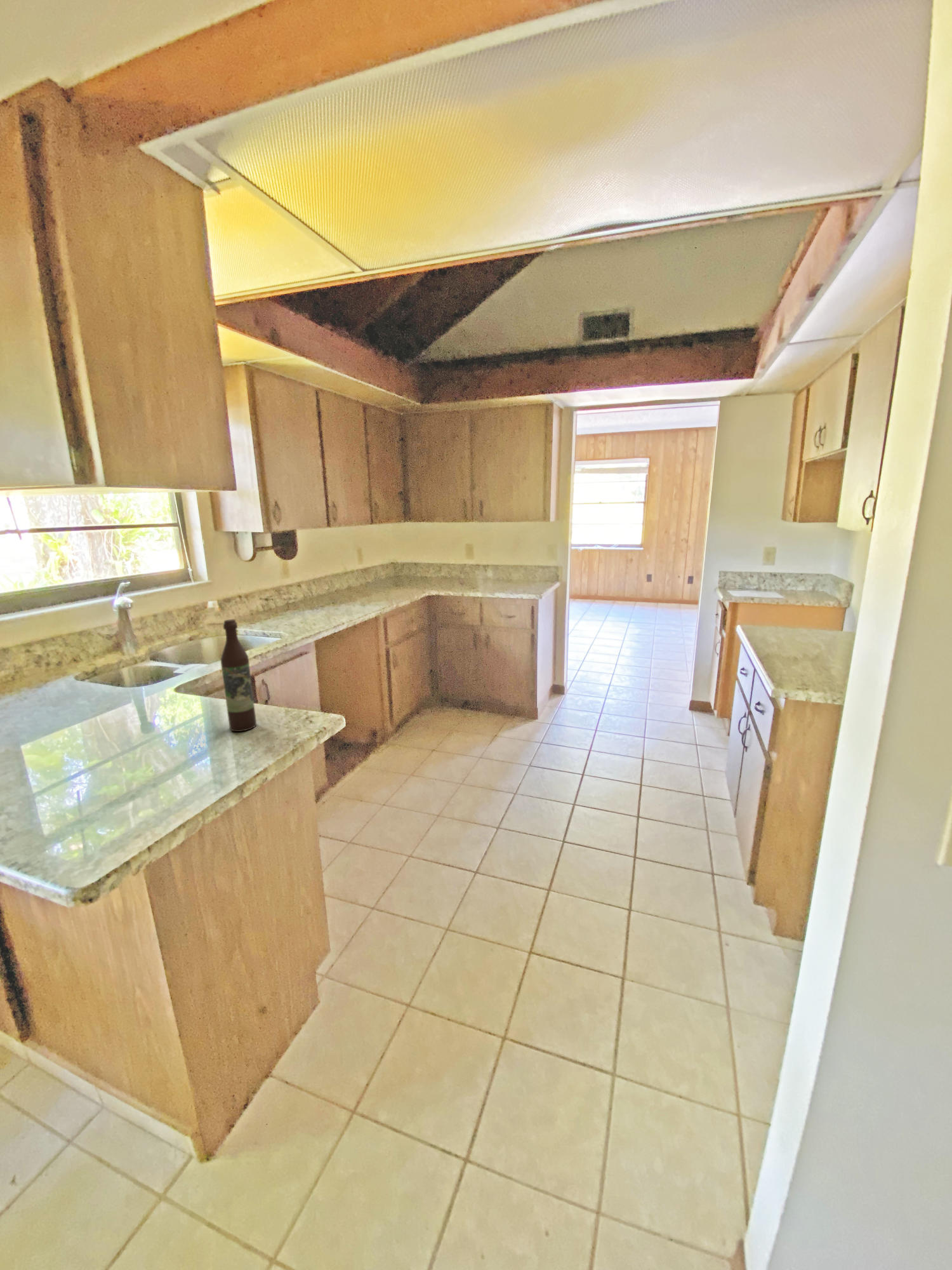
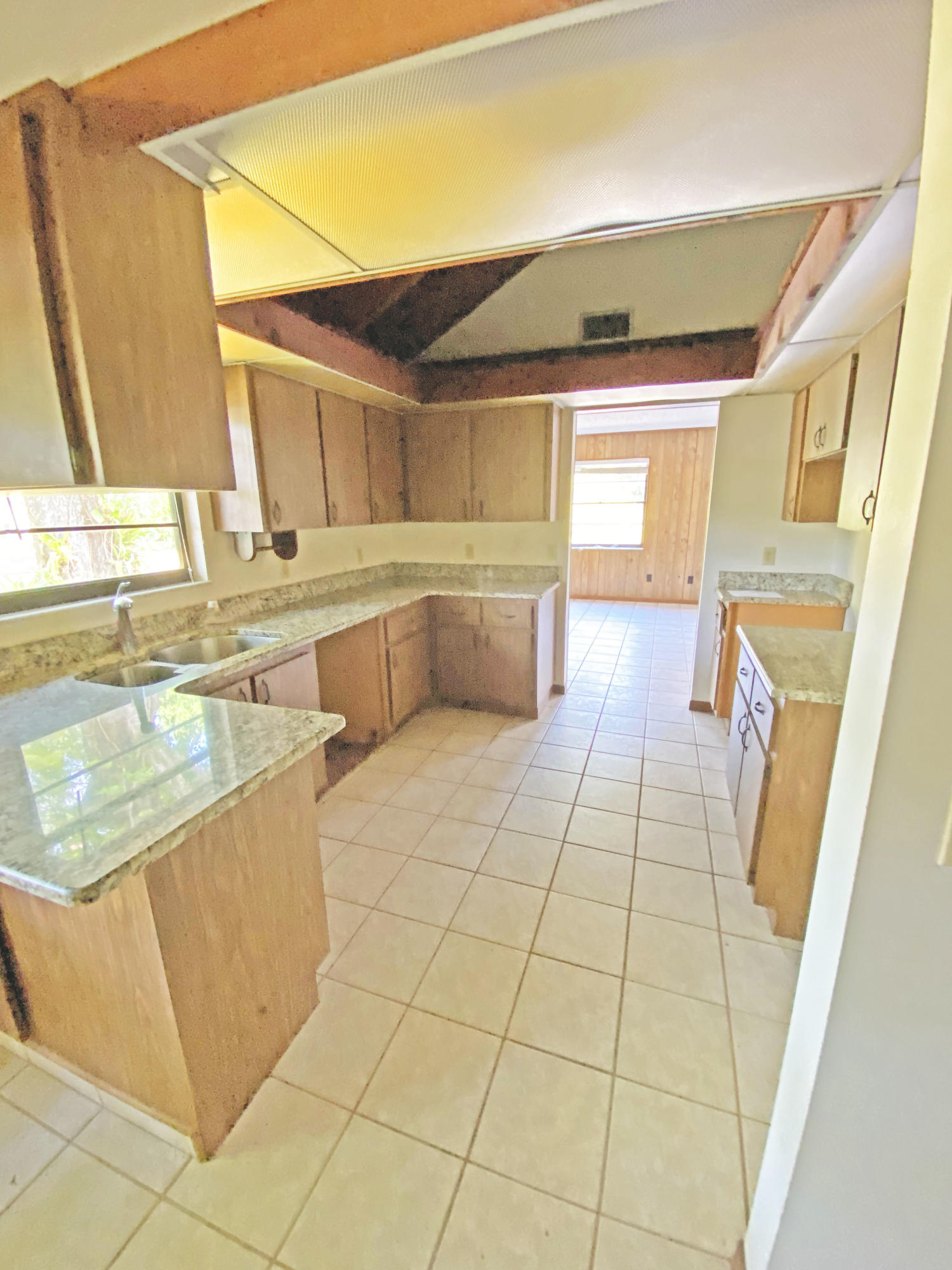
- wine bottle (236, 674)
